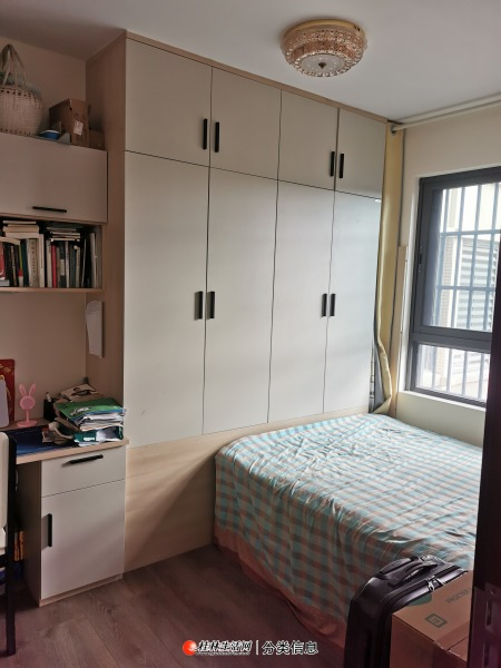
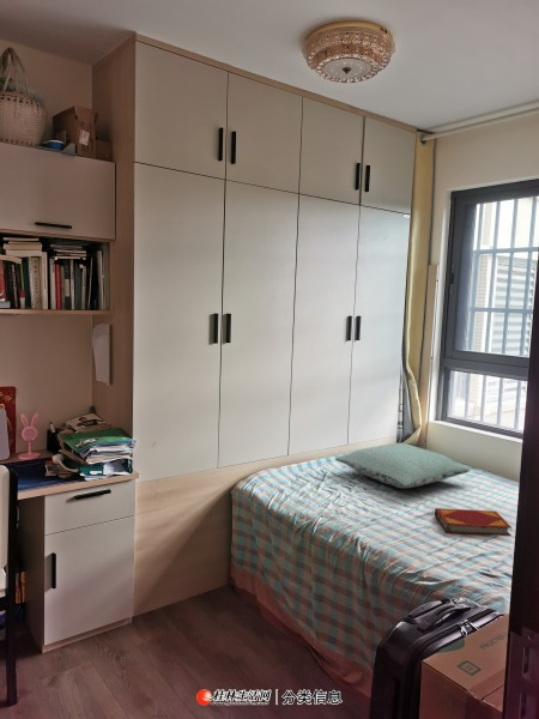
+ hardback book (471, 521)
+ pillow (401, 464)
